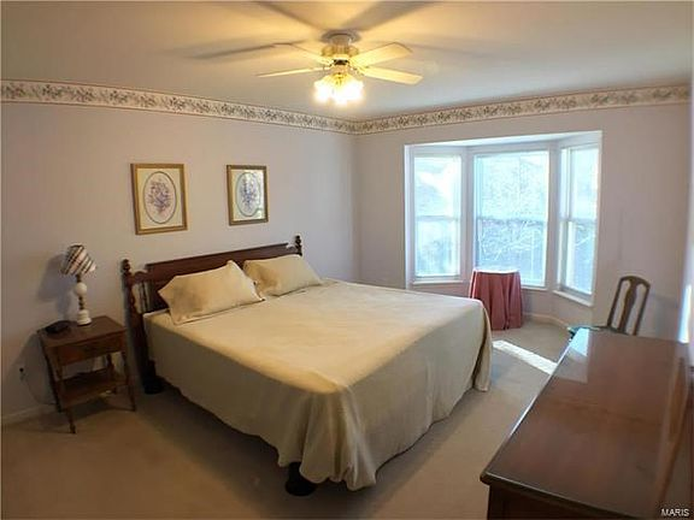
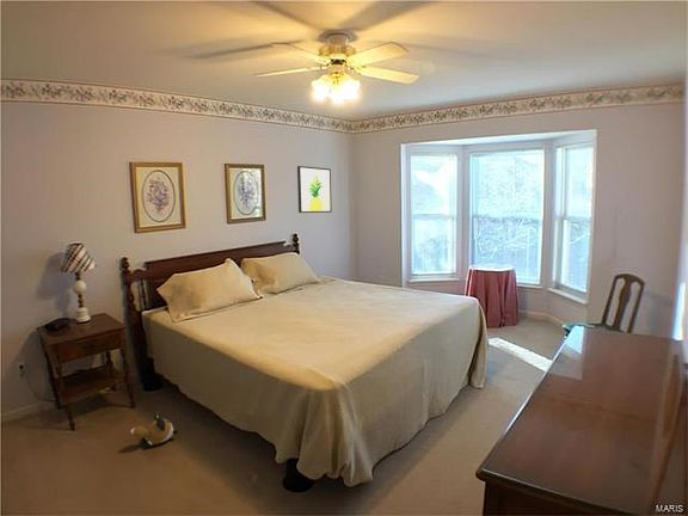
+ wall art (314, 190)
+ plush toy (153, 429)
